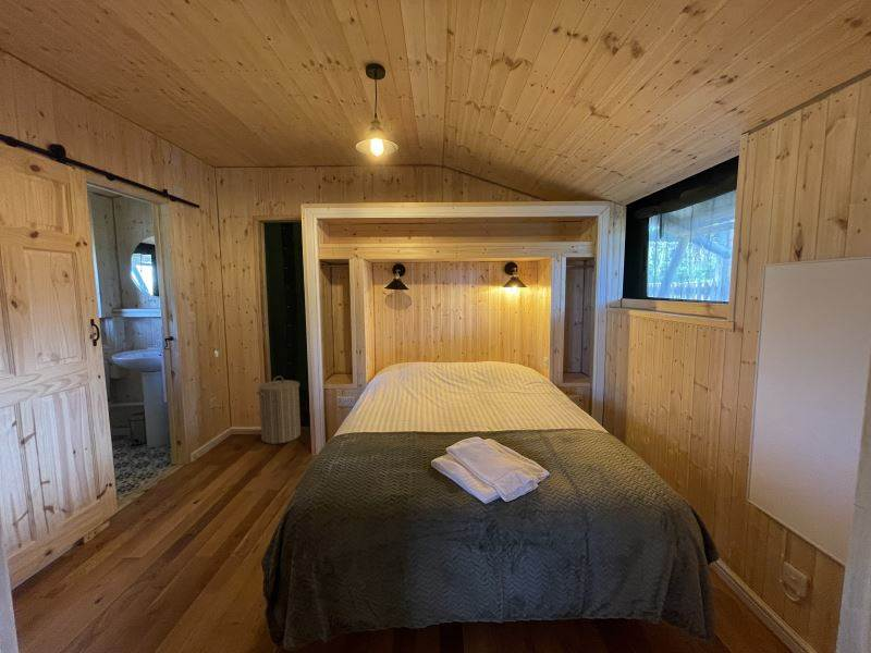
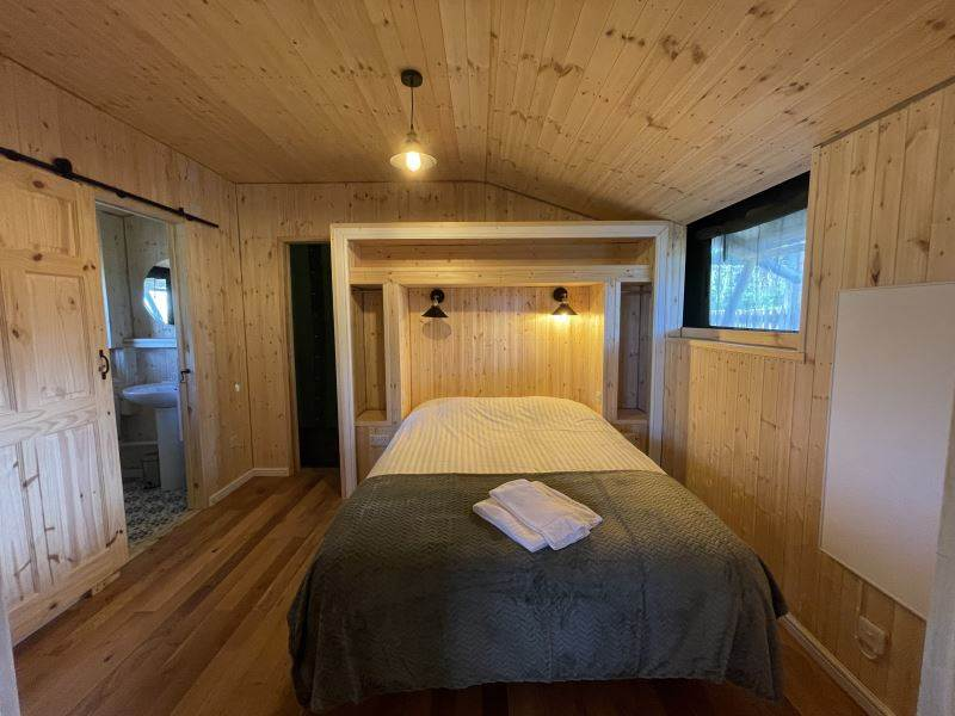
- laundry hamper (280, 406)
